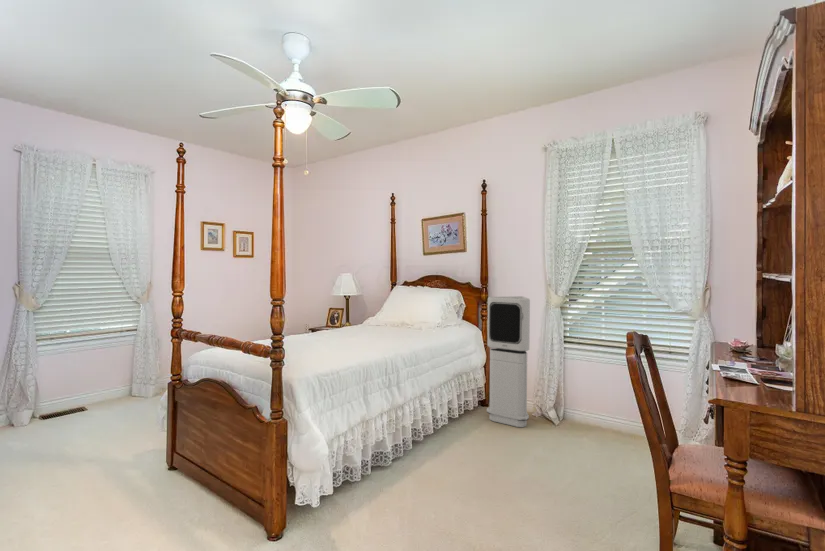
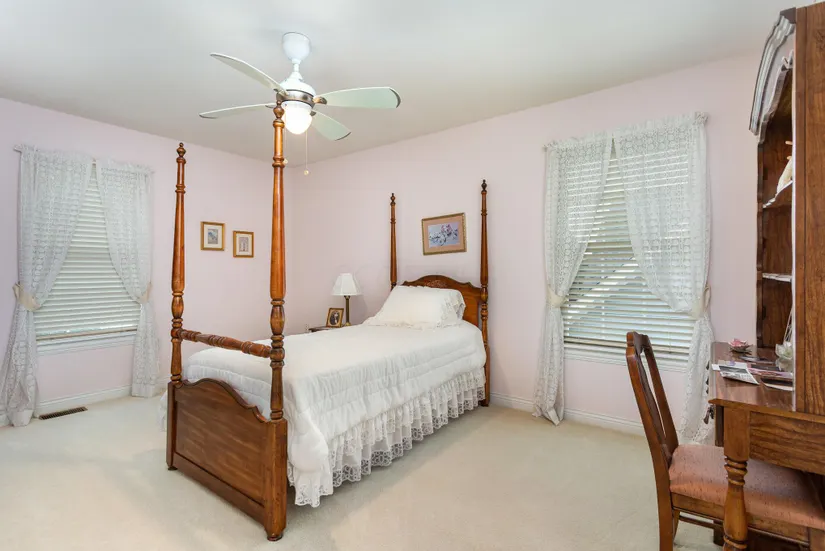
- air purifier (513, 357)
